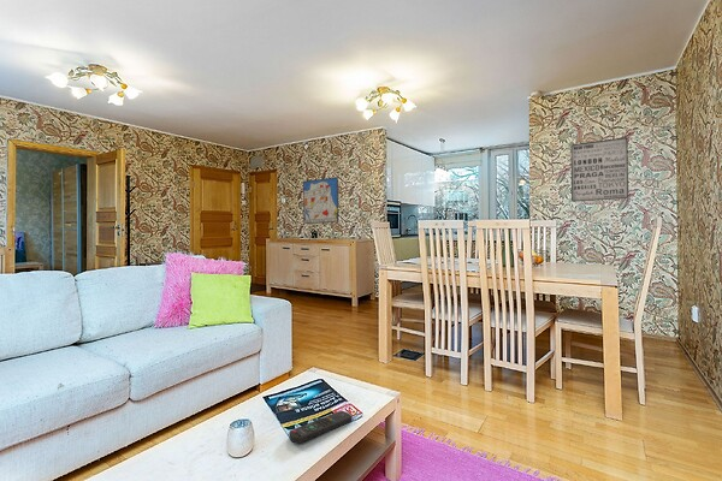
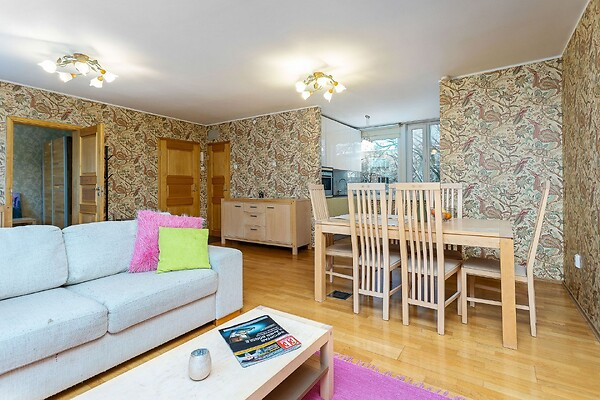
- remote control (321, 424)
- wall art (598, 170)
- wall art (320, 201)
